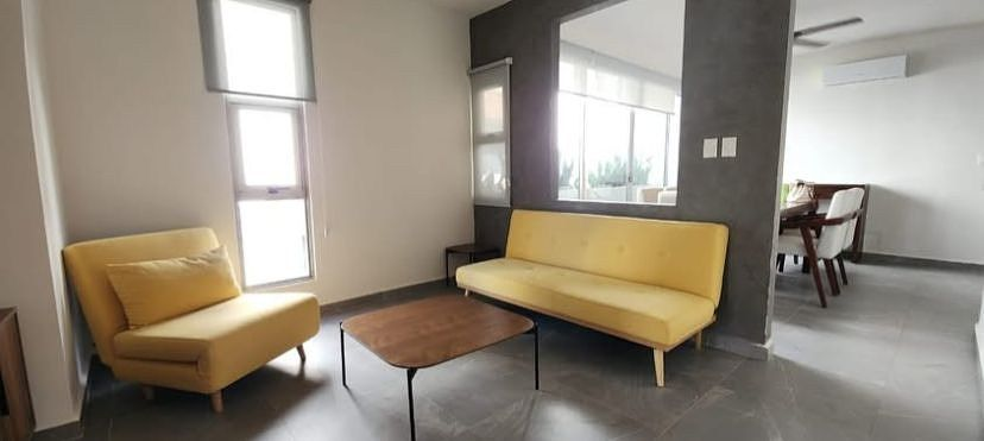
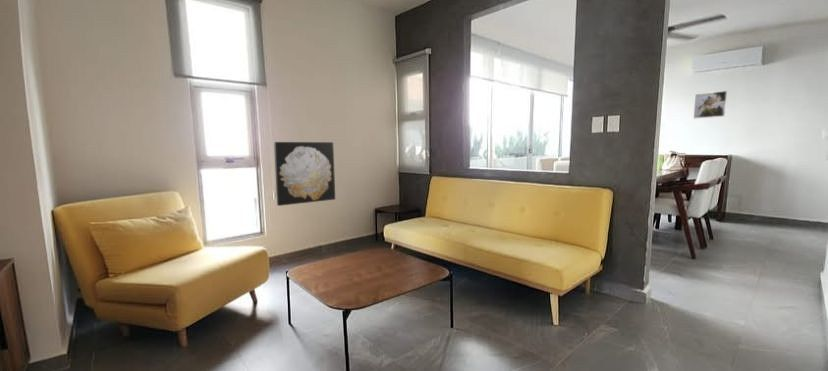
+ wall art (306, 172)
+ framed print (709, 105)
